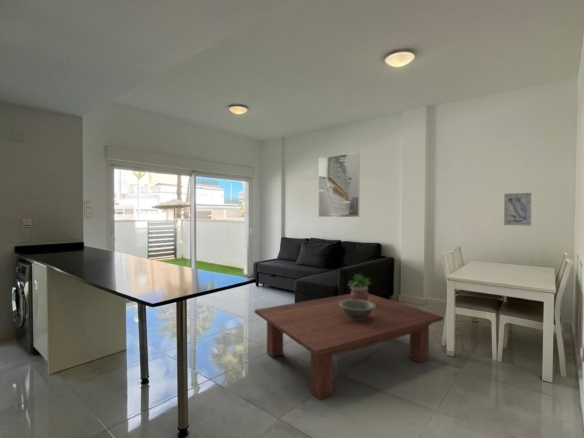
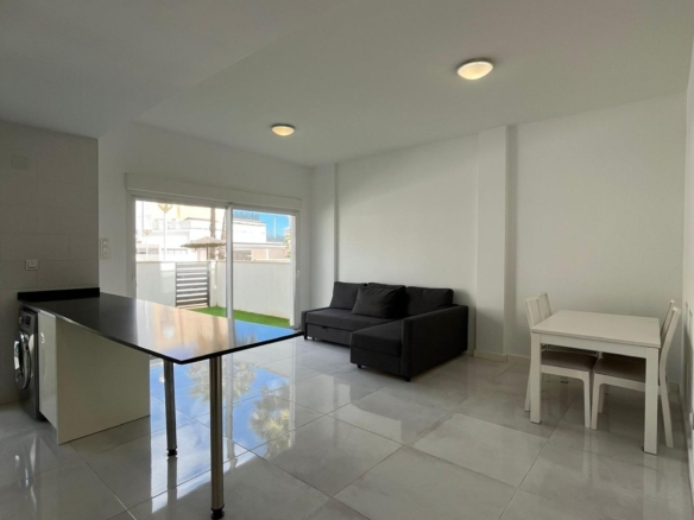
- decorative bowl (357, 310)
- coffee table (345, 334)
- wall art (517, 209)
- potted plant (359, 287)
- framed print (338, 186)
